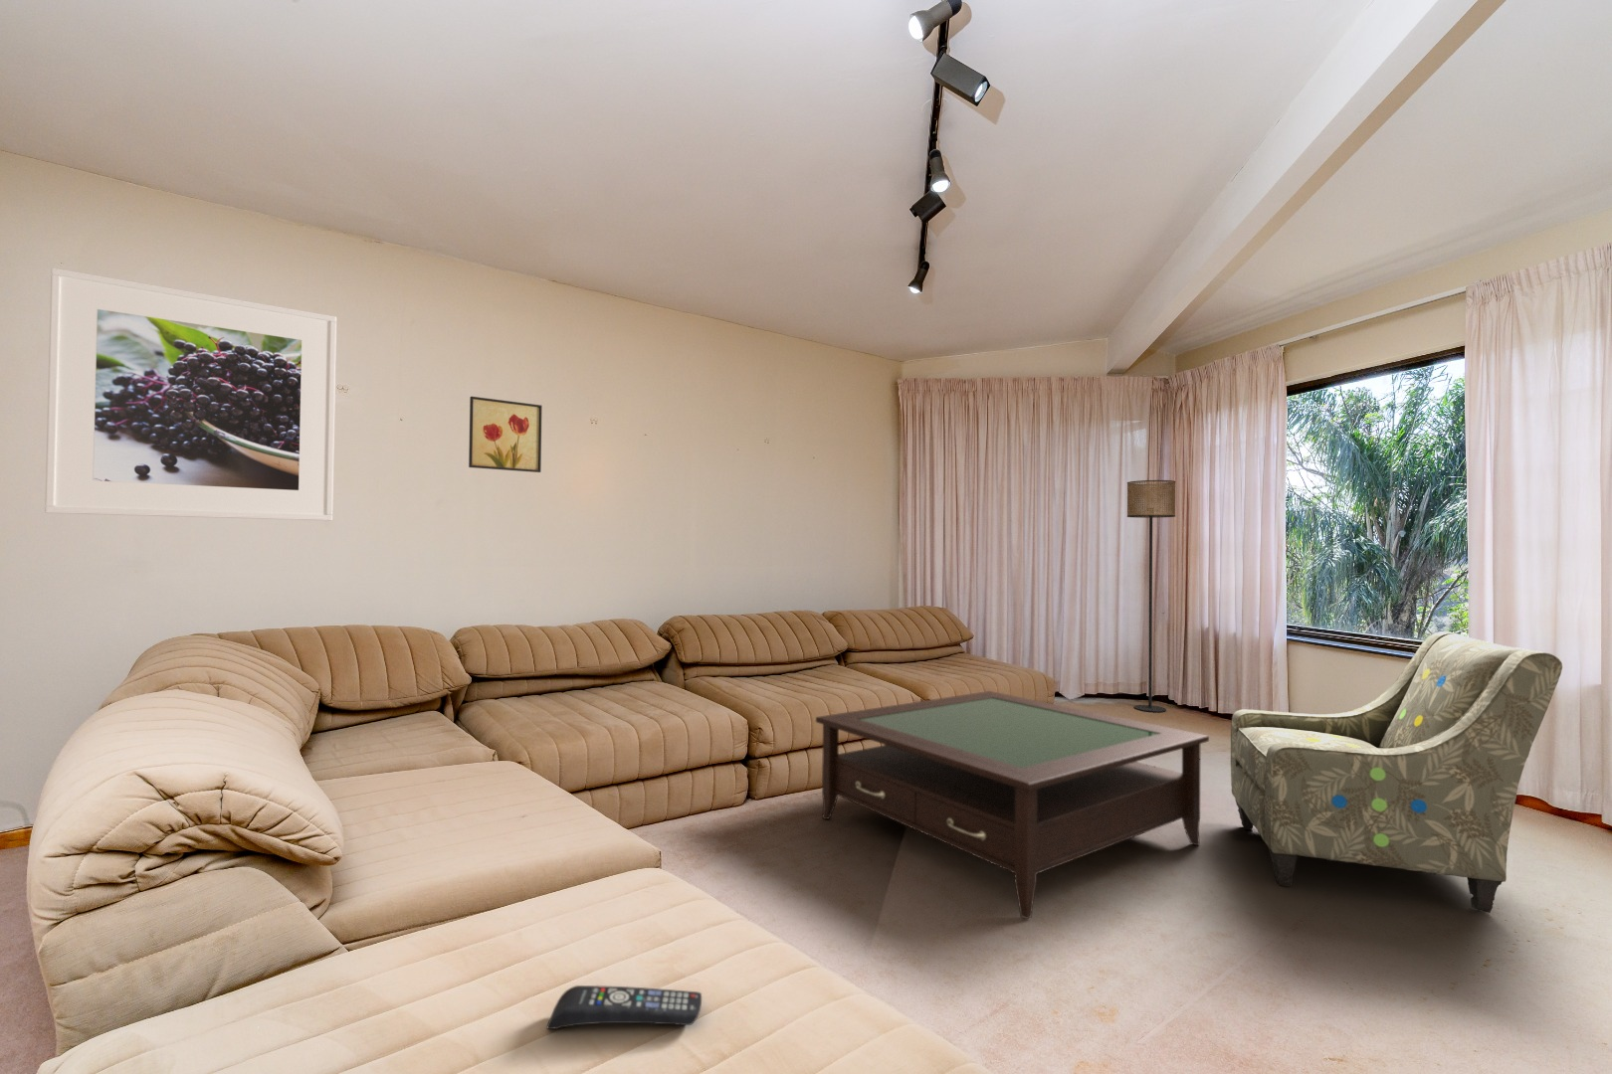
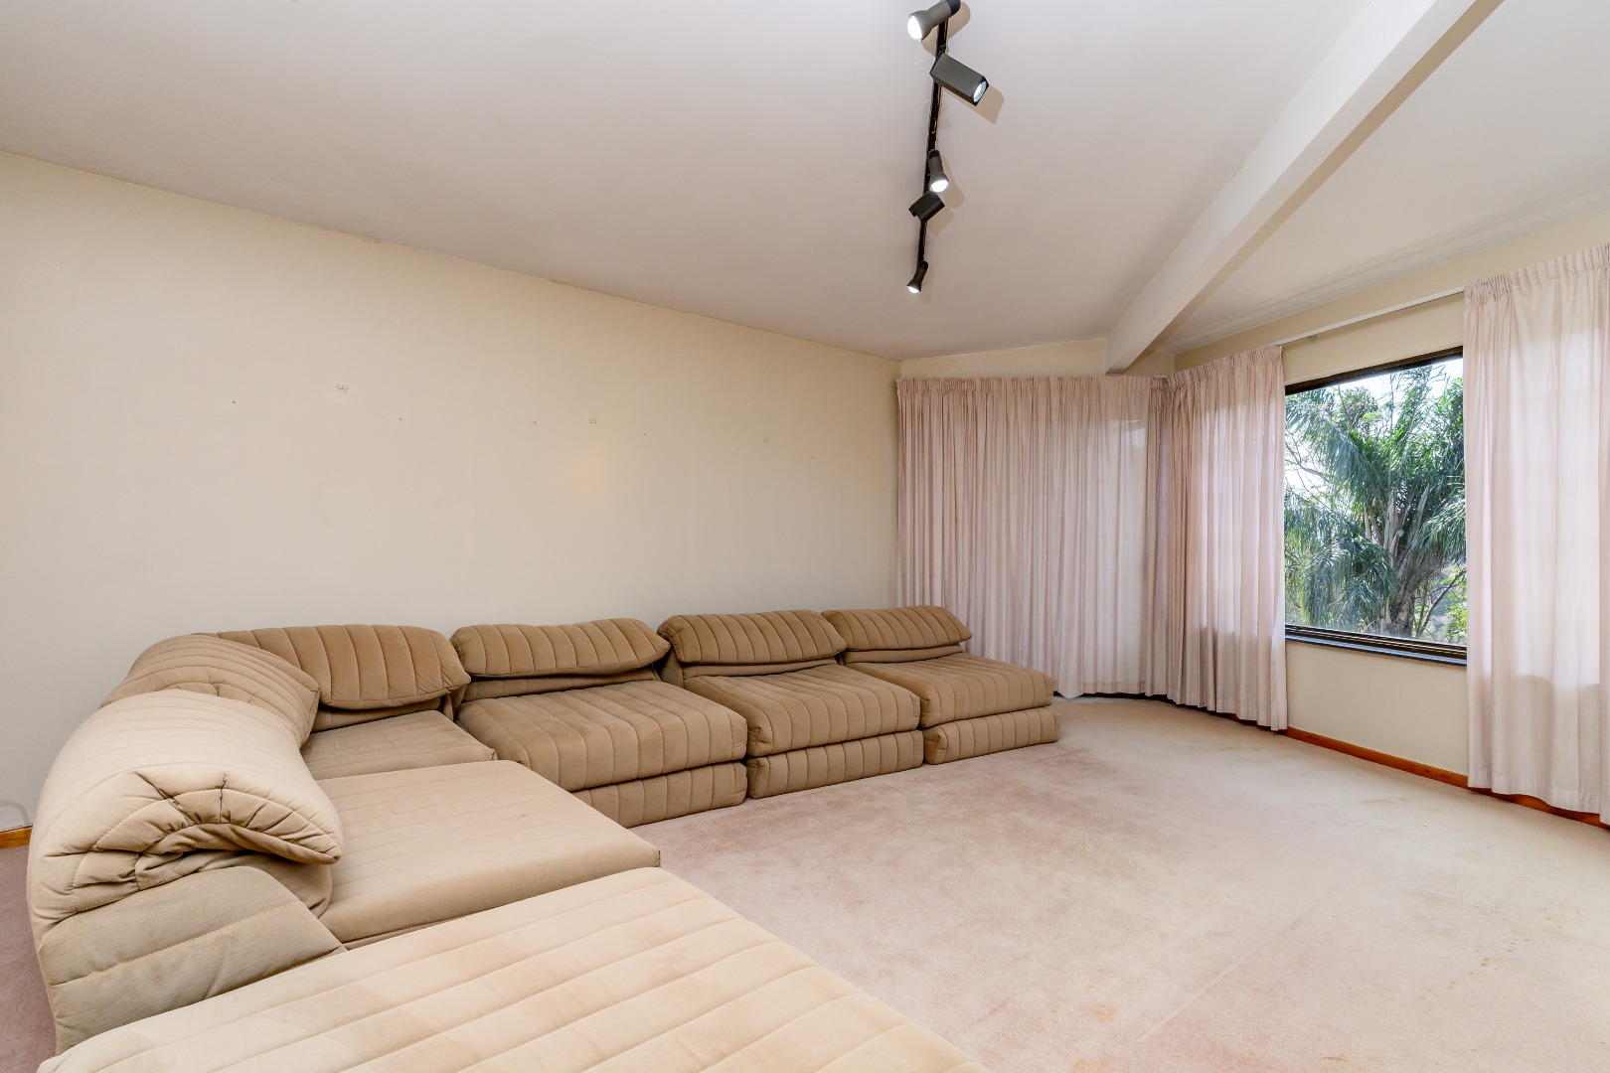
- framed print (204, 405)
- coffee table (1003, 778)
- armchair (1370, 750)
- wall art (505, 435)
- floor lamp (1150, 595)
- remote control (626, 1007)
